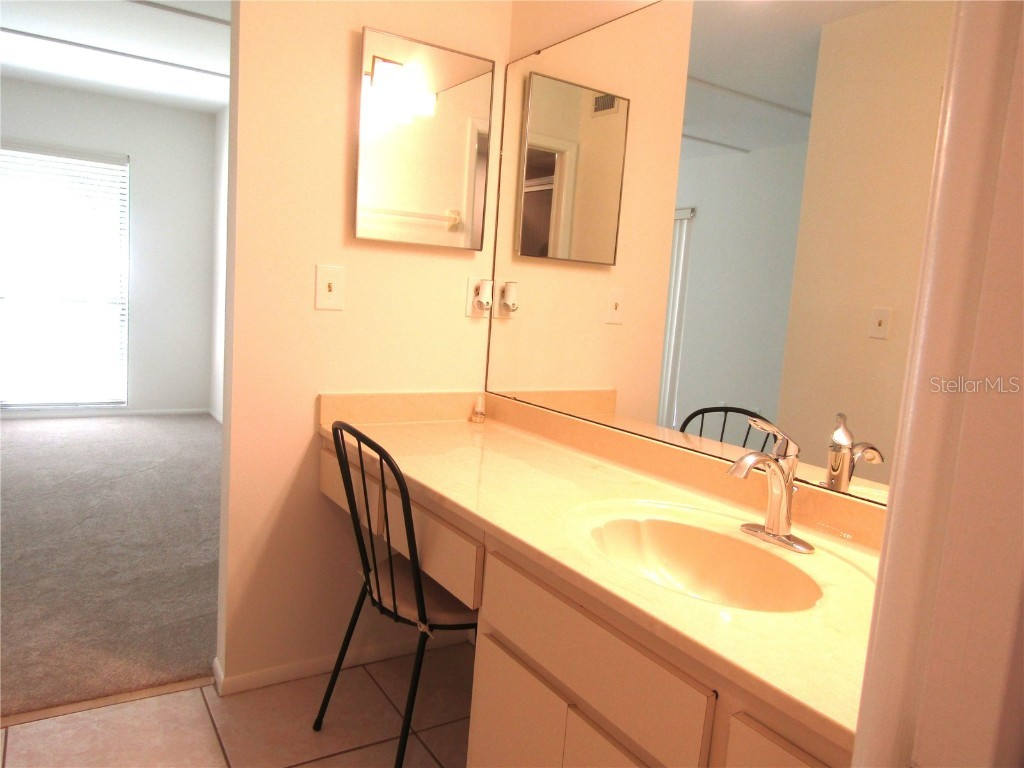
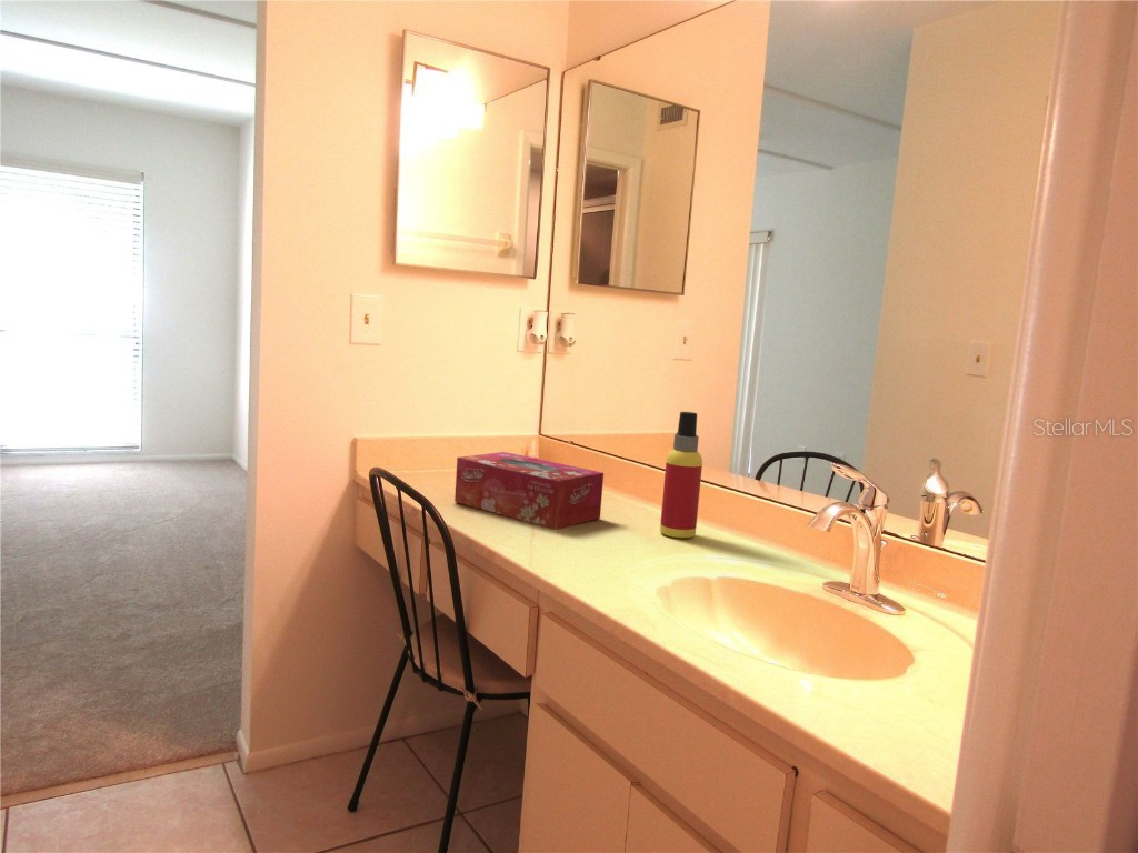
+ spray bottle (682, 473)
+ tissue box (527, 486)
